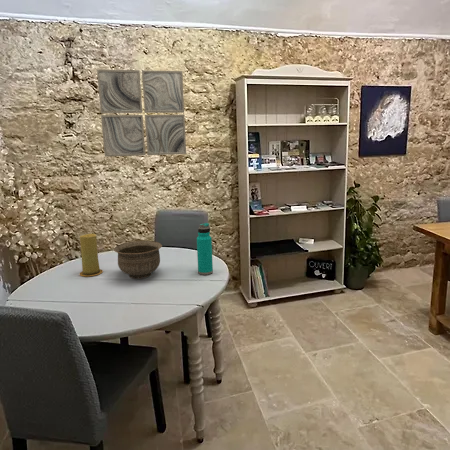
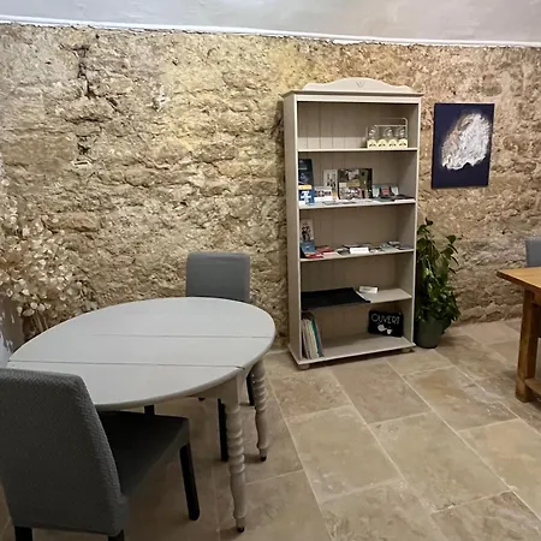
- water bottle (204, 248)
- candle (89, 254)
- bowl (139, 260)
- wall art (142, 115)
